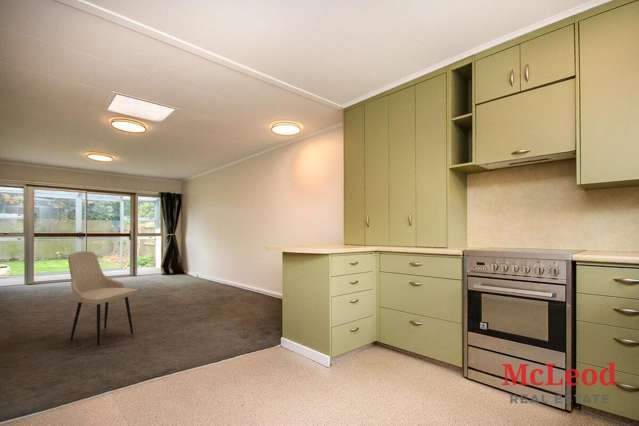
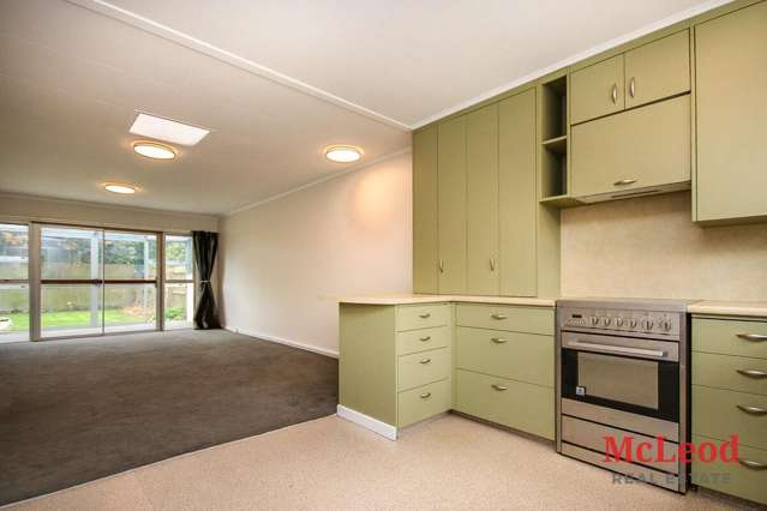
- dining chair (99, 294)
